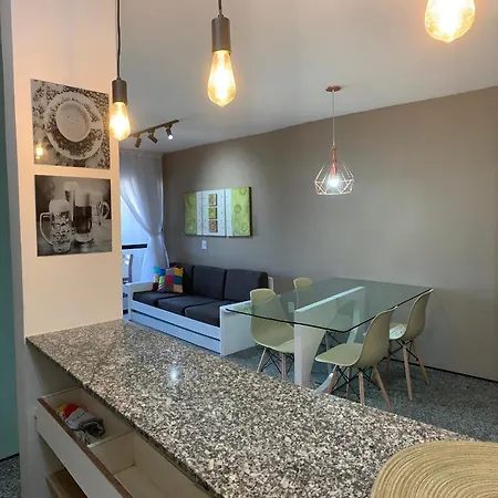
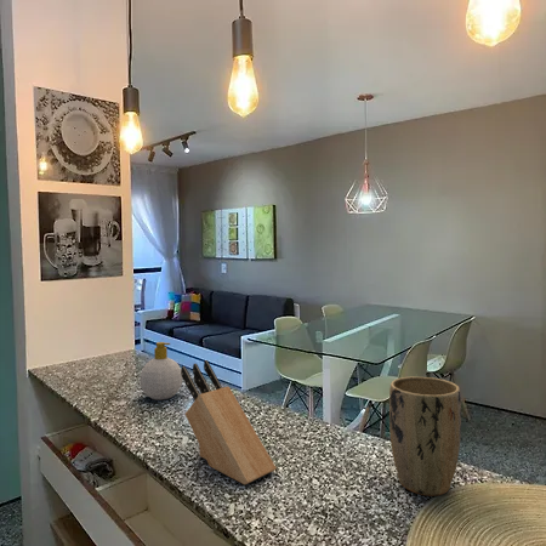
+ plant pot (423, 434)
+ knife block (222, 415)
+ soap bottle (160, 369)
